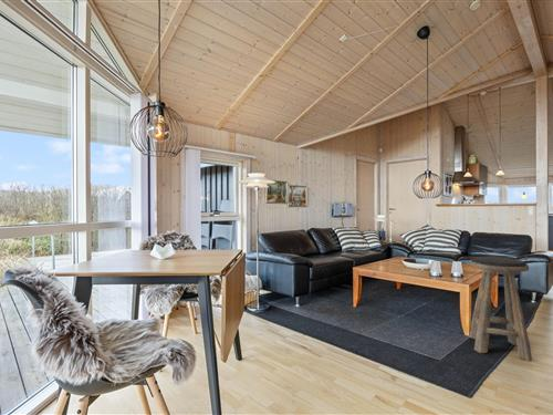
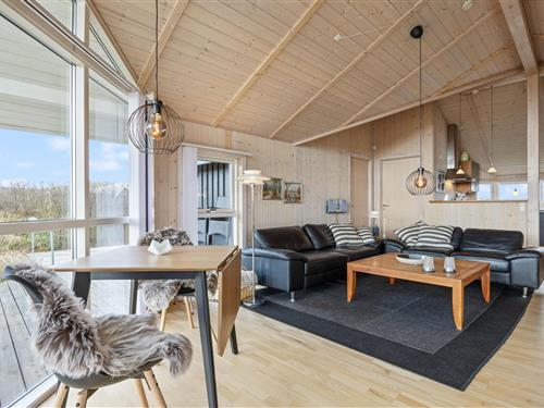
- stool (490, 303)
